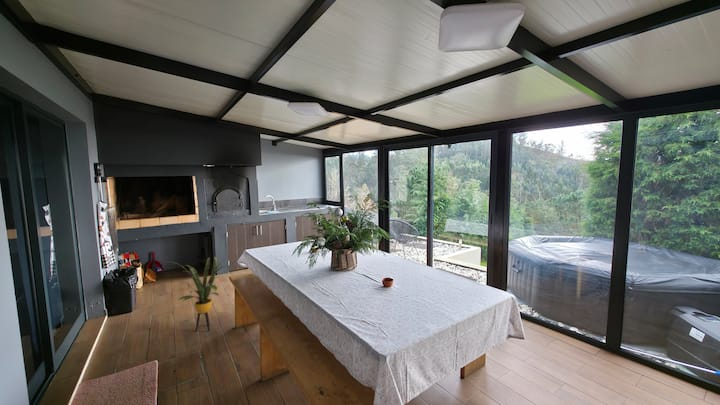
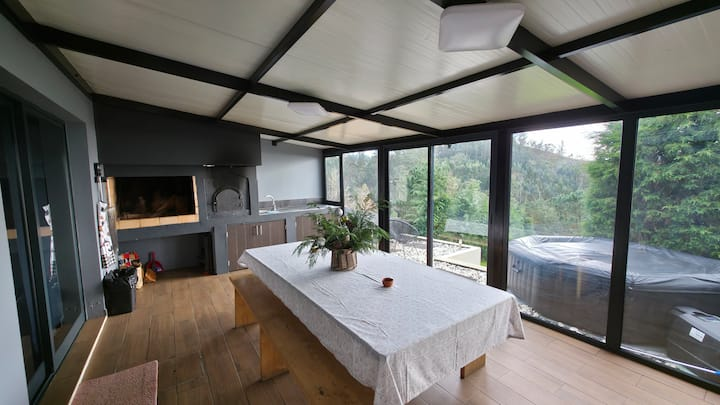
- house plant (199, 293)
